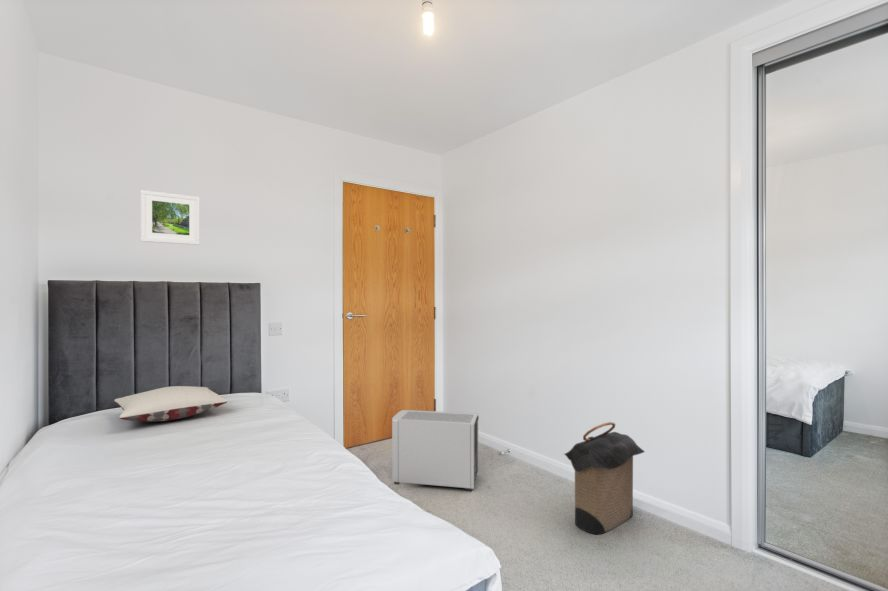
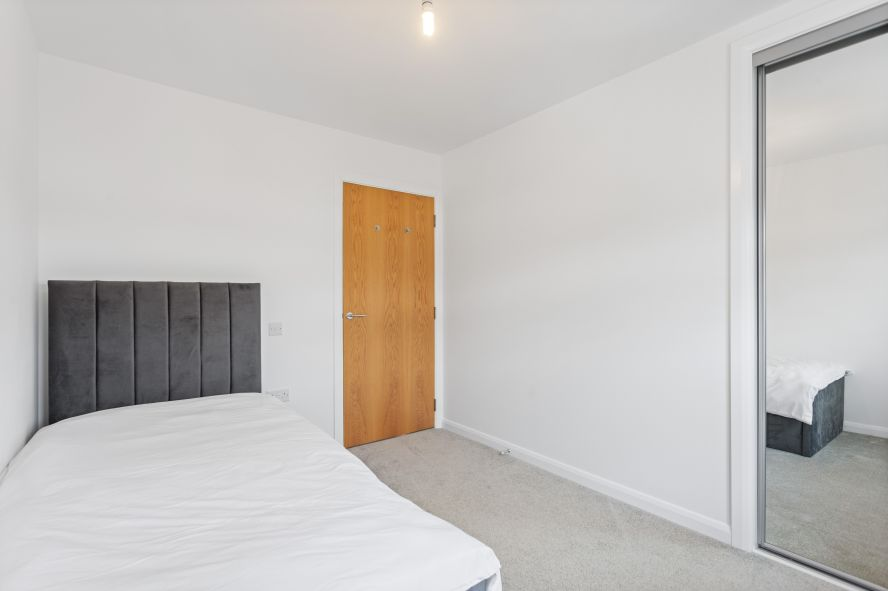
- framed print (171, 218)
- pillow (170, 400)
- laundry hamper (603, 467)
- air purifier (435, 448)
